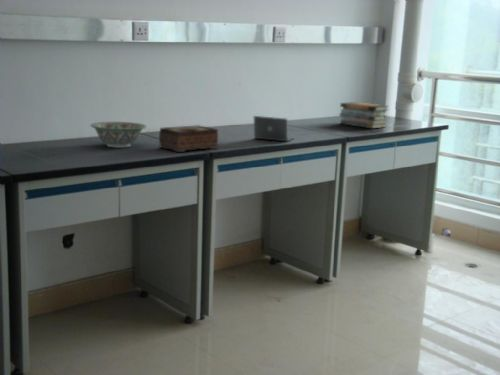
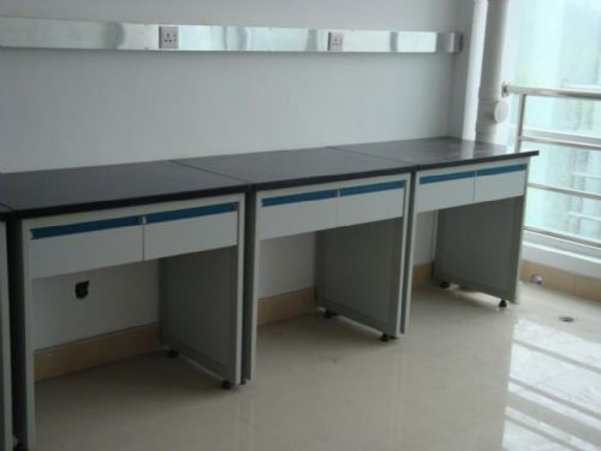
- tissue box (188, 138)
- laptop (261, 126)
- book stack (363, 114)
- decorative bowl (118, 135)
